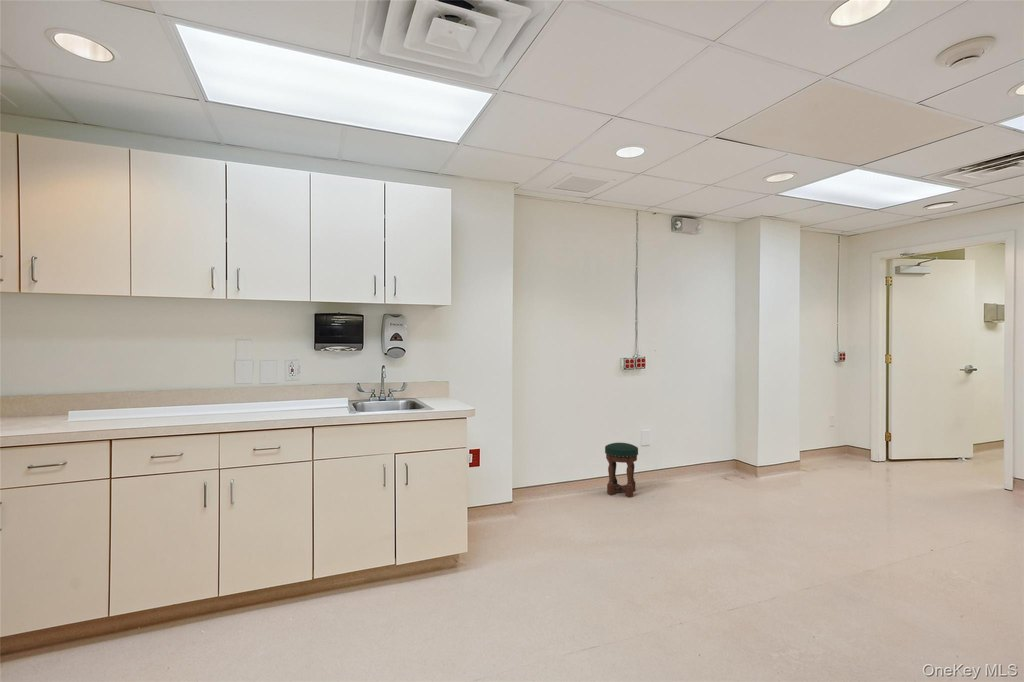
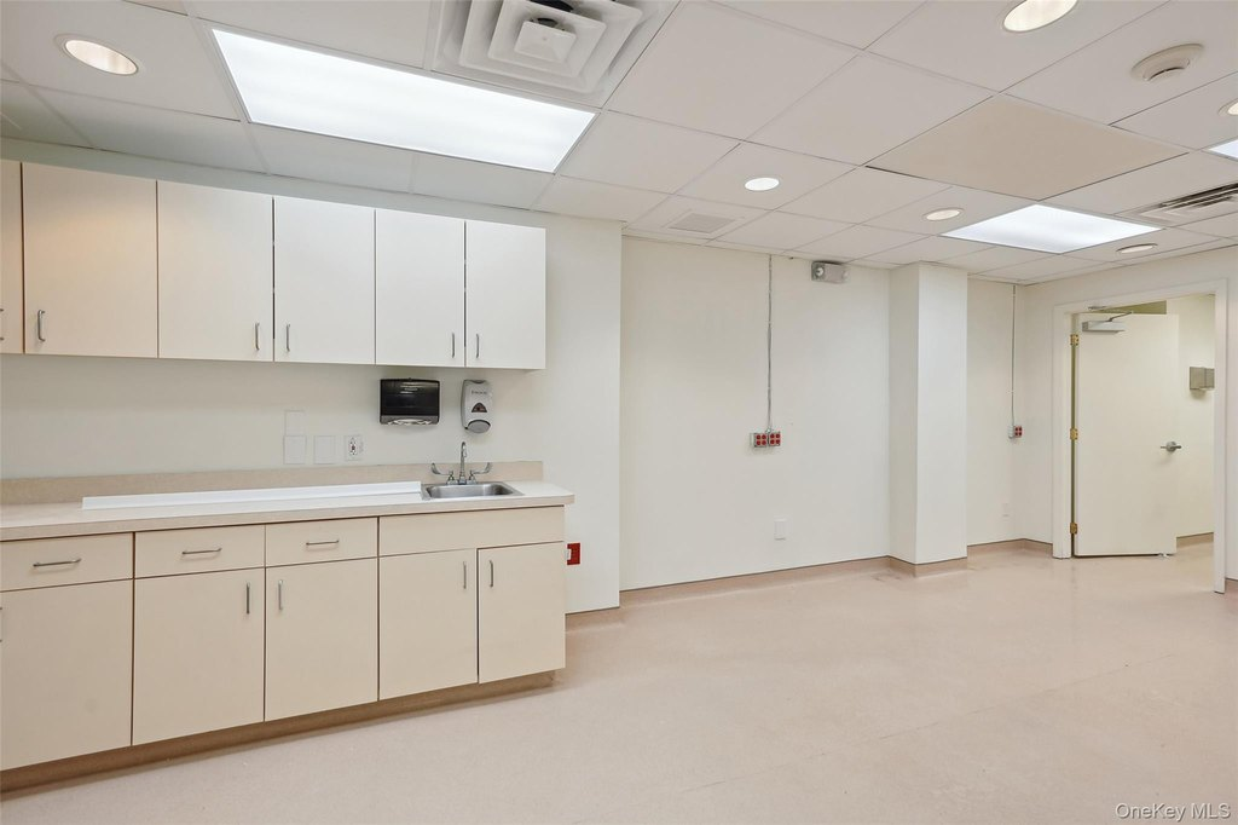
- stool (626, 470)
